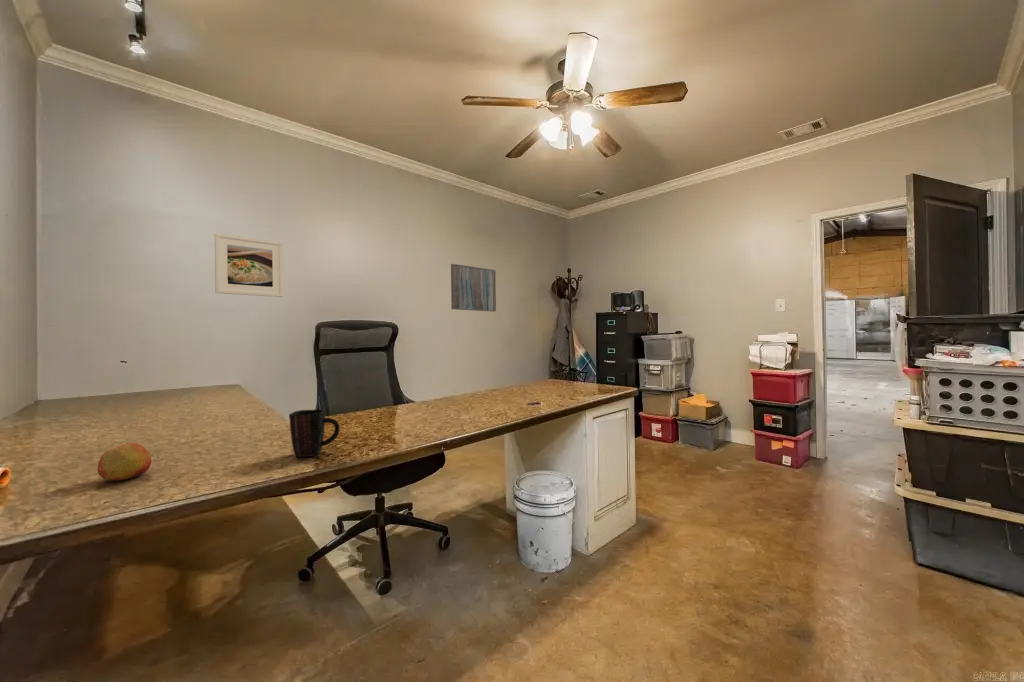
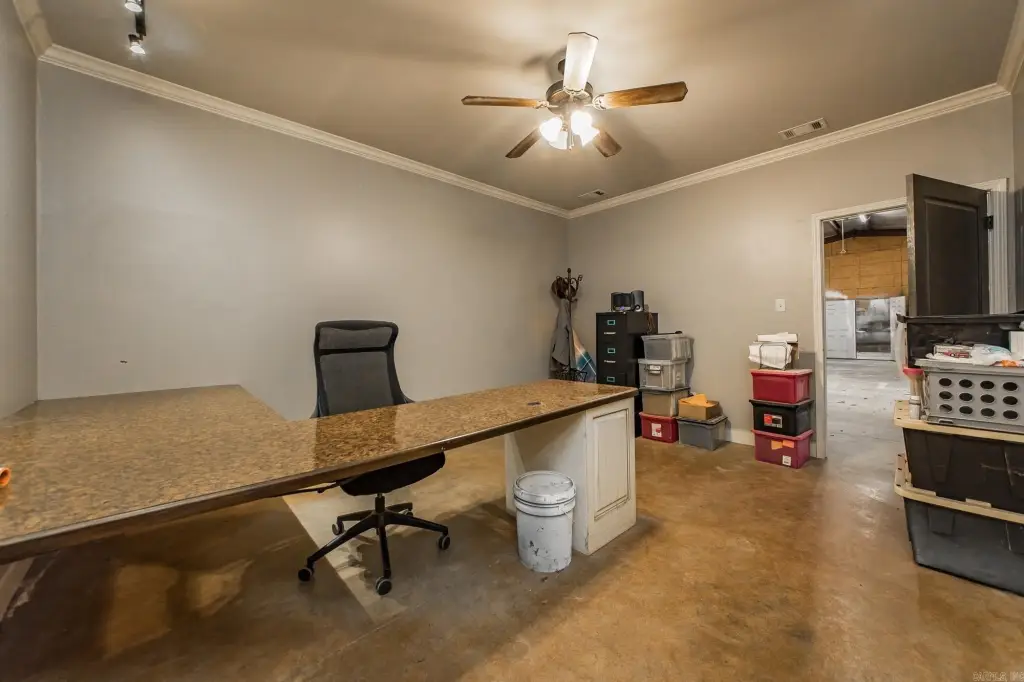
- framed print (250, 266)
- apple (125, 460)
- mug (314, 432)
- wall art (474, 288)
